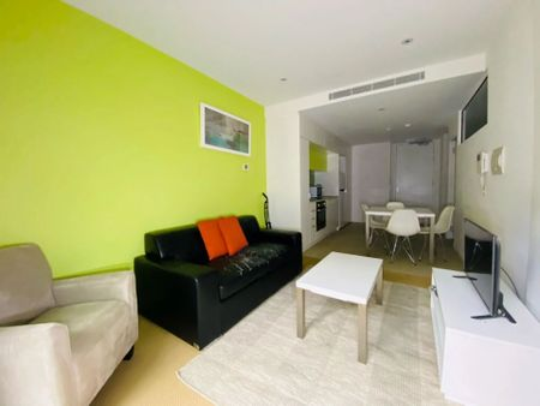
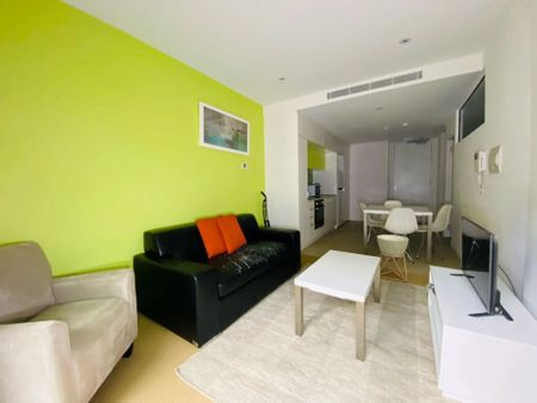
+ planter (391, 256)
